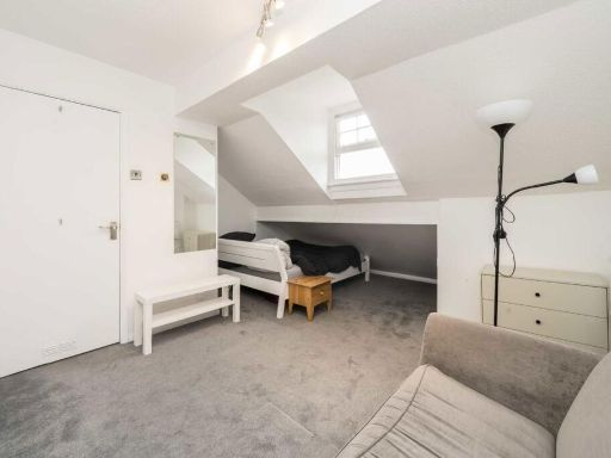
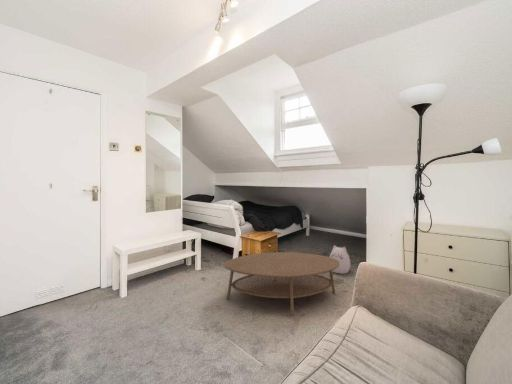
+ coffee table (282, 279)
+ plush toy (339, 258)
